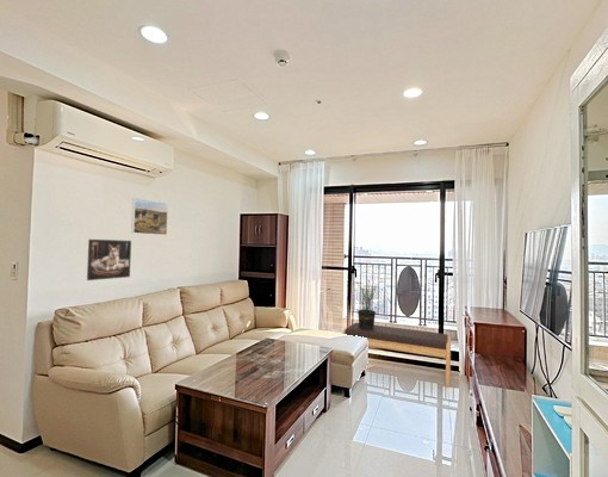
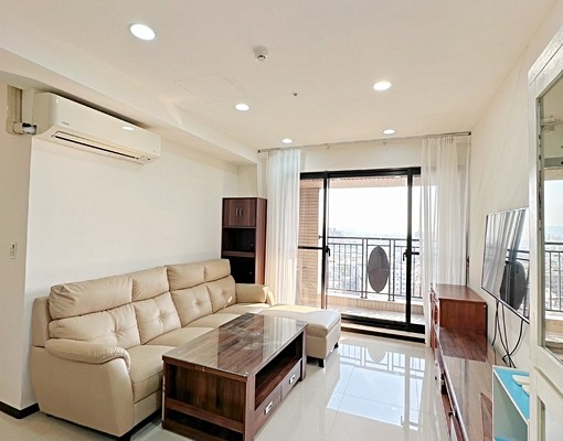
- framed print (150, 217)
- potted plant (366, 303)
- bench (395, 349)
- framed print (110, 259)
